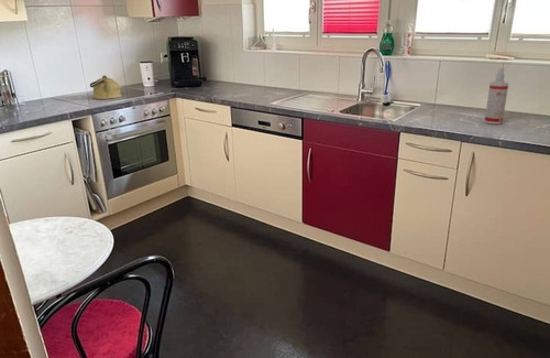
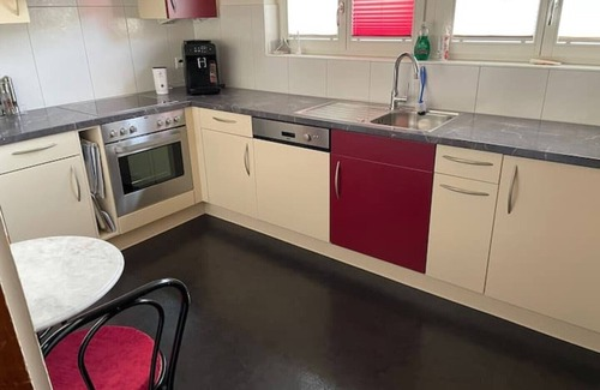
- spray bottle (497, 95)
- kettle (106, 86)
